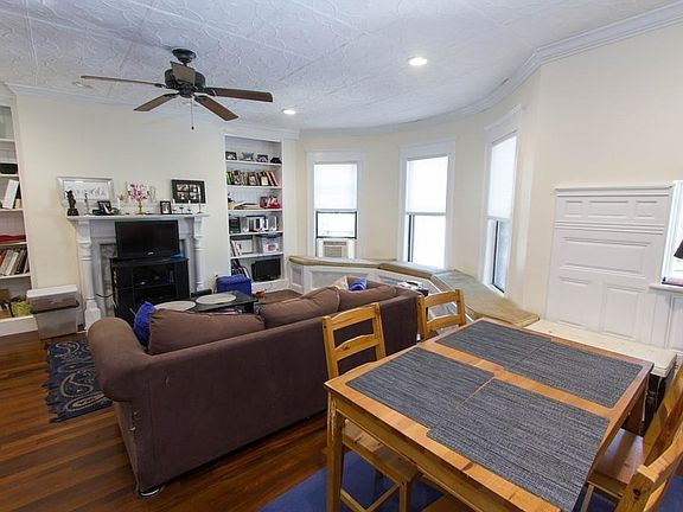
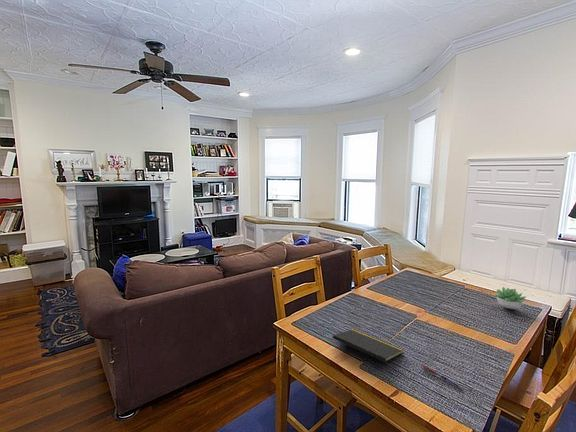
+ pen (441, 376)
+ succulent plant (509, 298)
+ notepad (367, 343)
